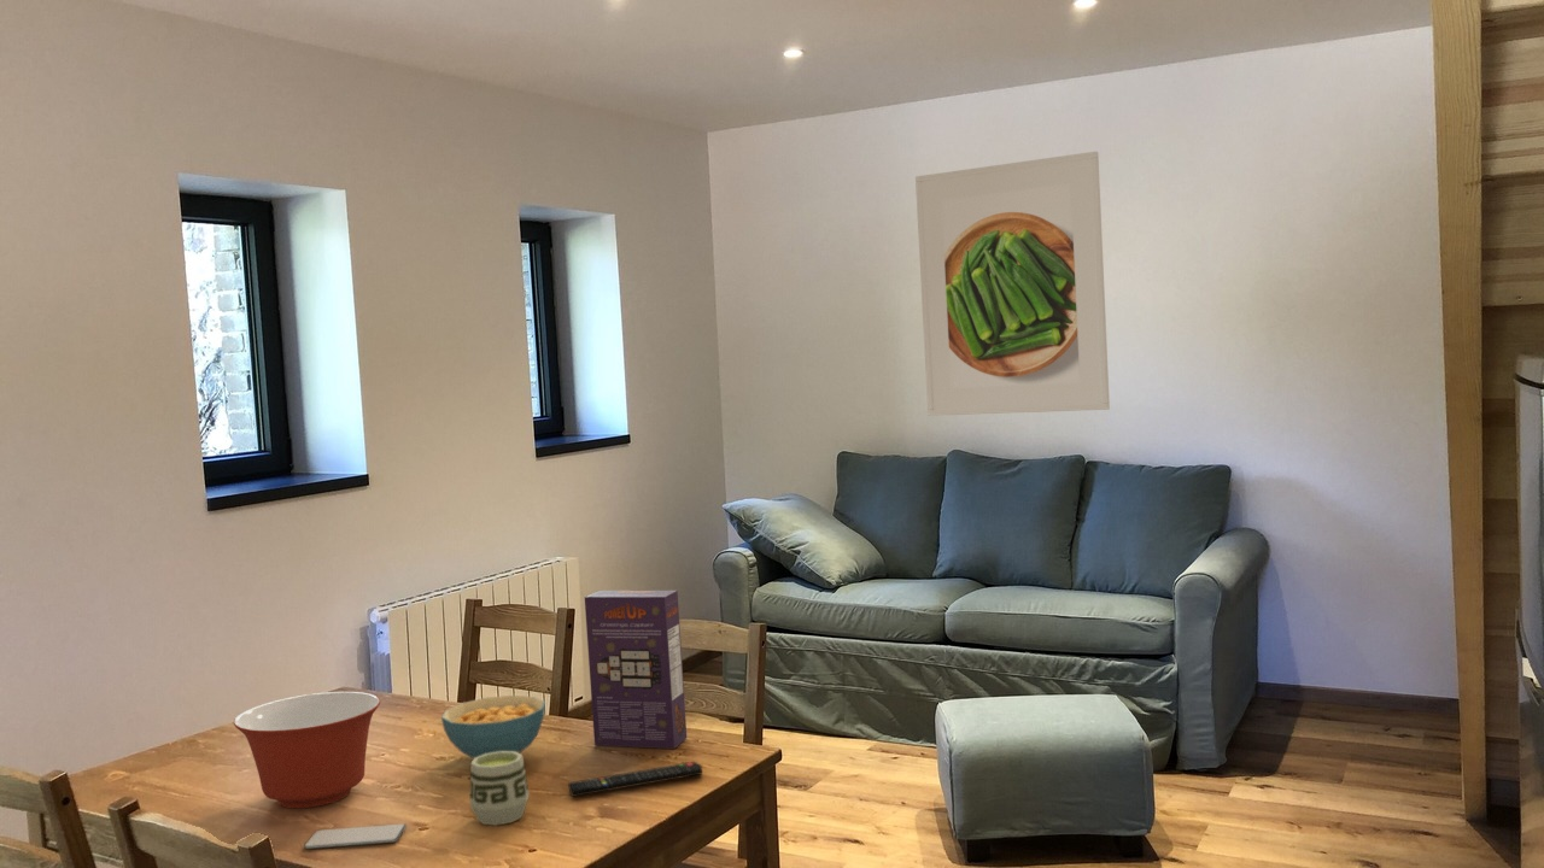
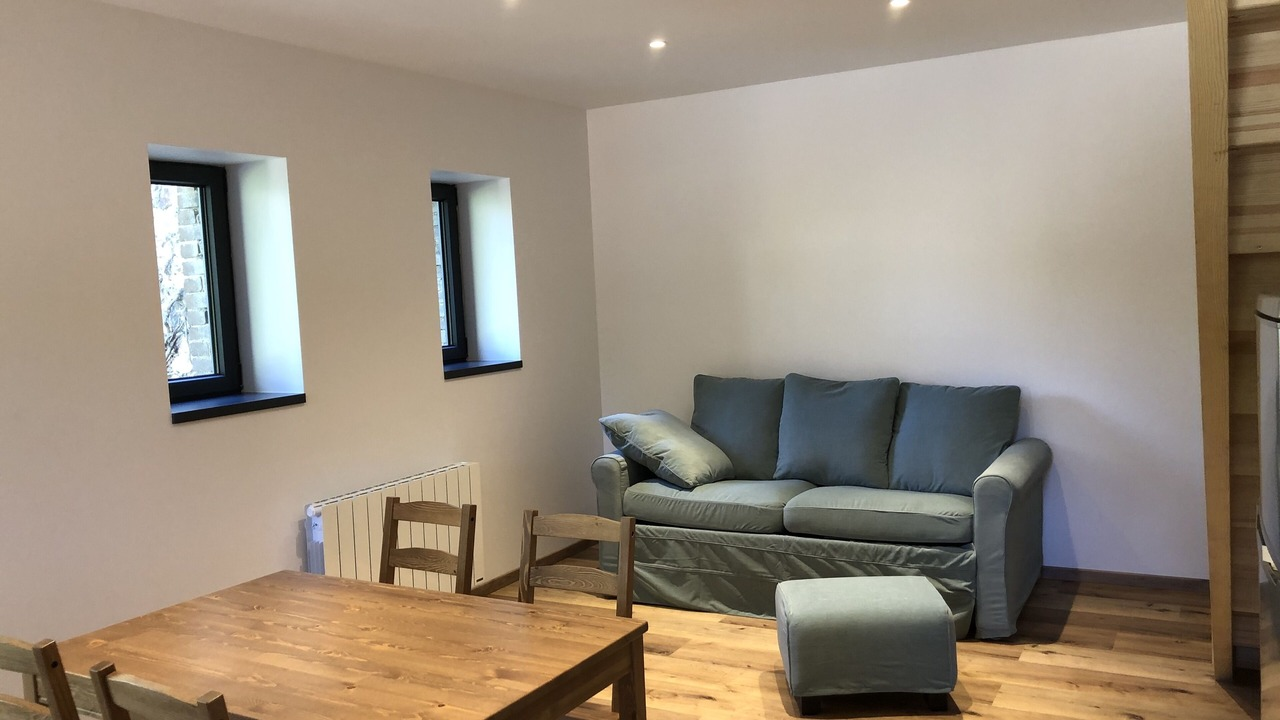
- cereal bowl (495, 733)
- remote control (637, 779)
- cereal box (636, 667)
- smartphone (356, 835)
- cup (498, 787)
- mixing bowl (311, 752)
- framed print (1008, 288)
